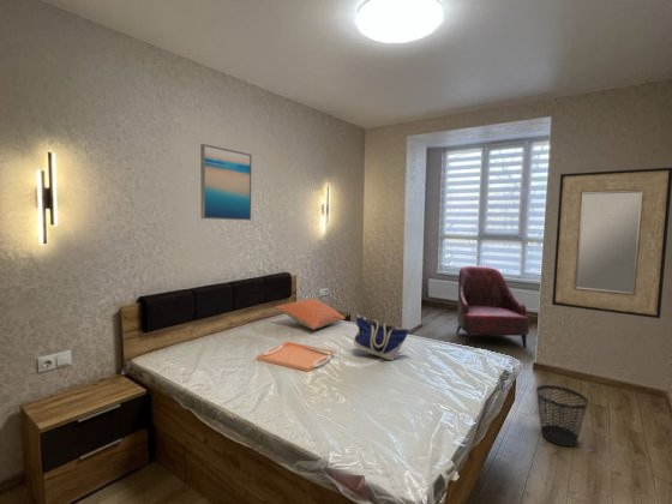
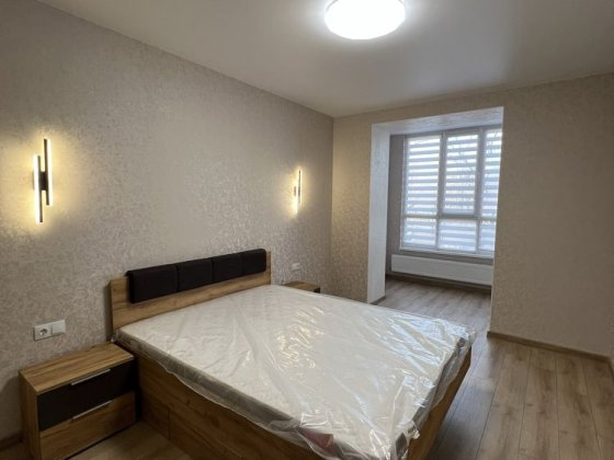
- armchair (486, 304)
- home mirror (607, 241)
- wall art (227, 185)
- wastebasket (559, 416)
- tote bag (379, 336)
- serving tray (296, 355)
- pillow (311, 312)
